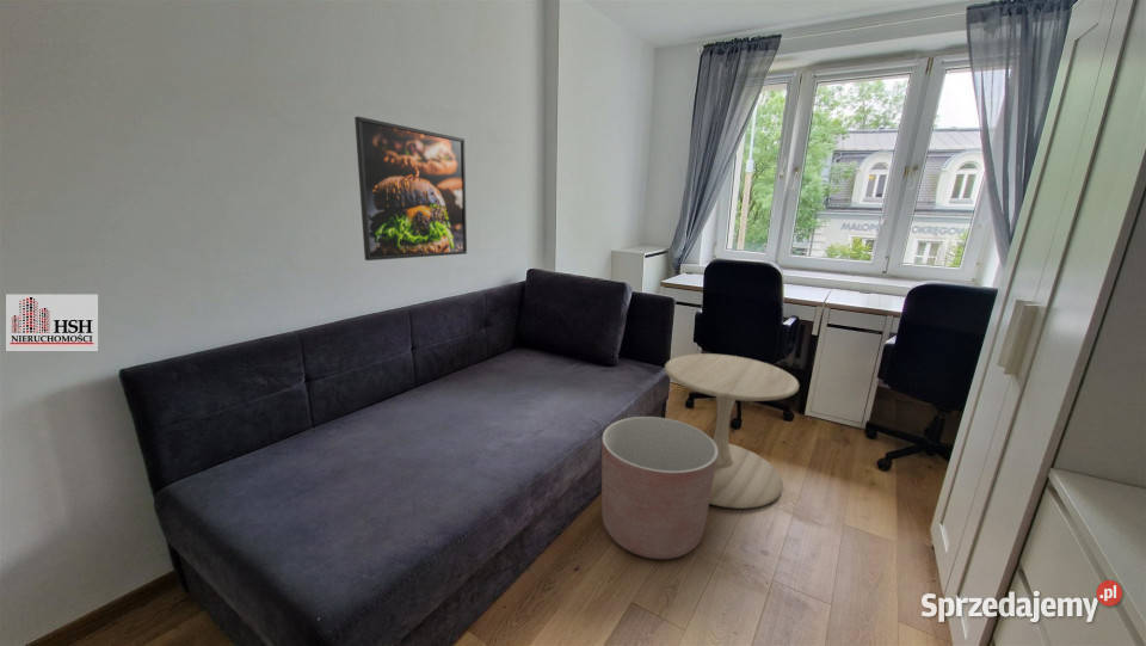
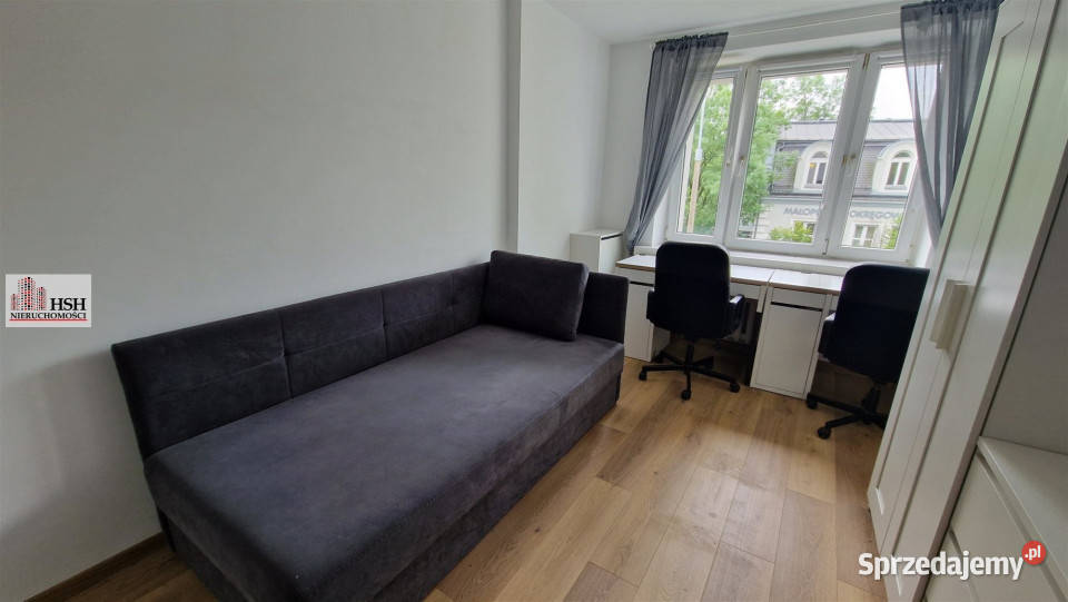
- side table (722, 423)
- planter (654, 486)
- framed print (418, 195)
